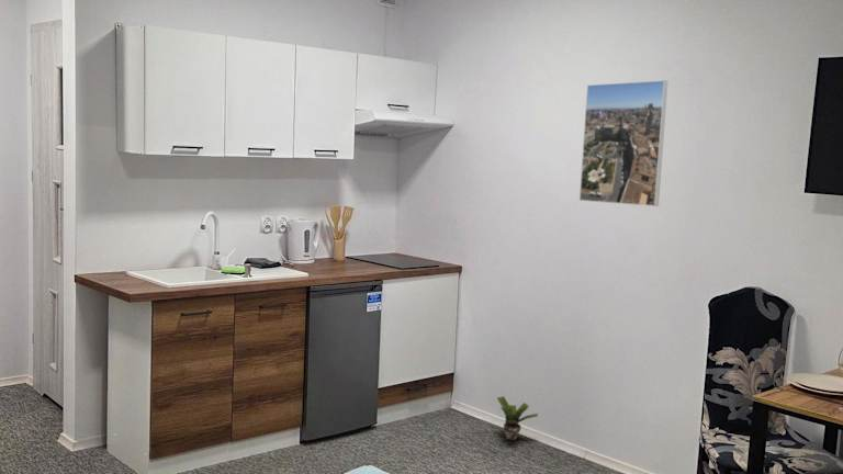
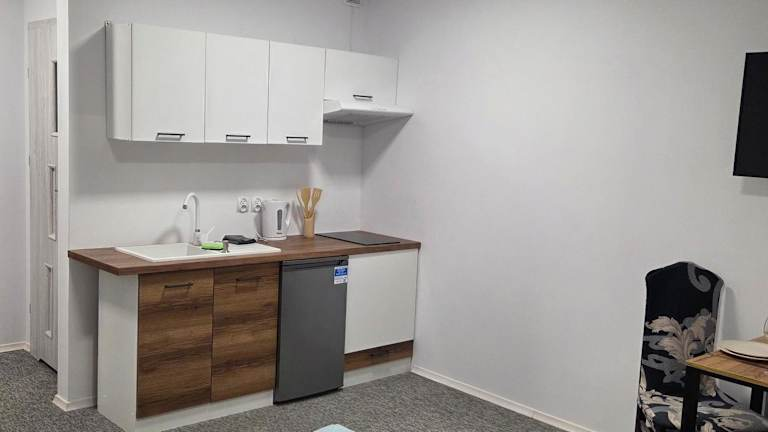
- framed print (621, 143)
- potted plant (512, 420)
